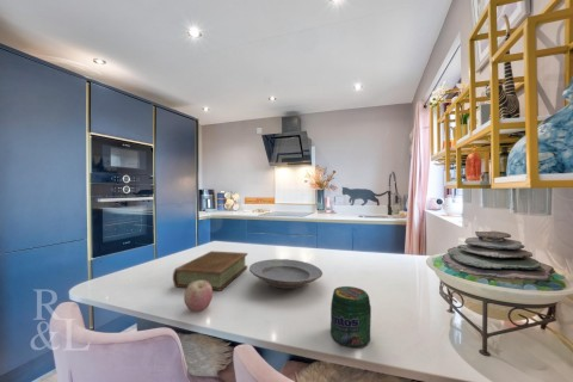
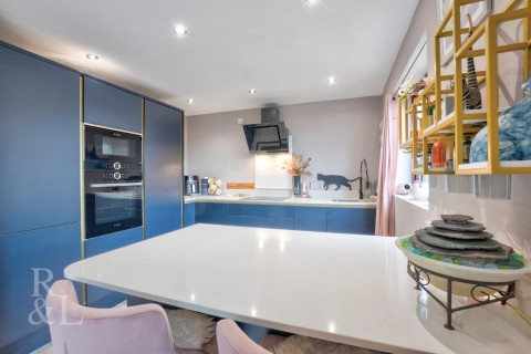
- apple (198, 295)
- plate (285, 275)
- jar (350, 314)
- book (214, 267)
